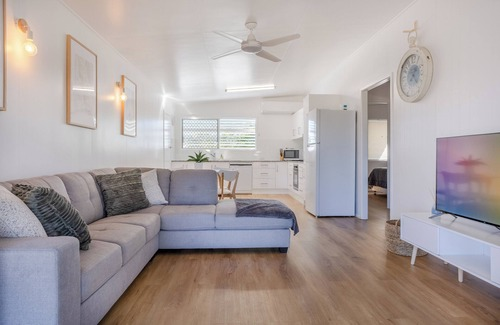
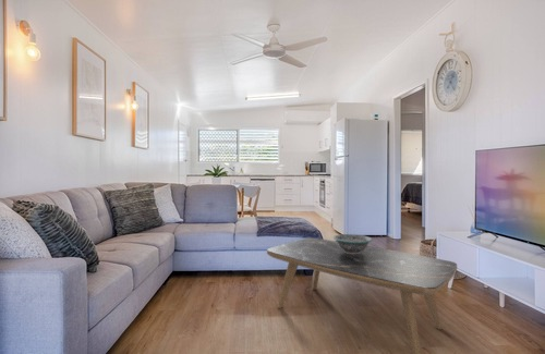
+ decorative bowl (352, 244)
+ coffee table (356, 280)
